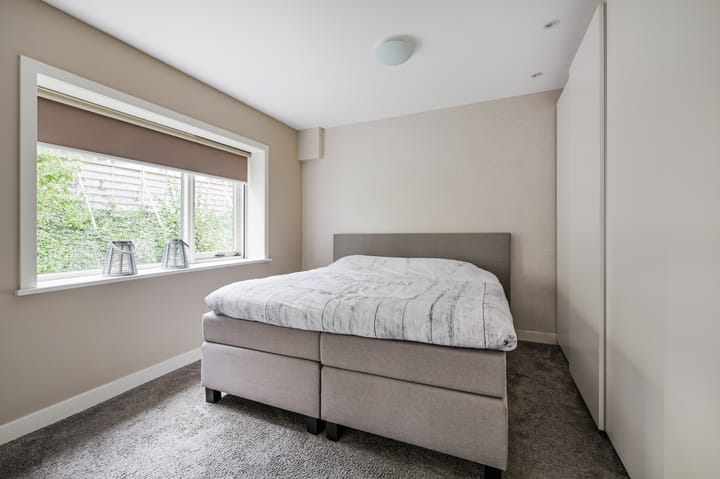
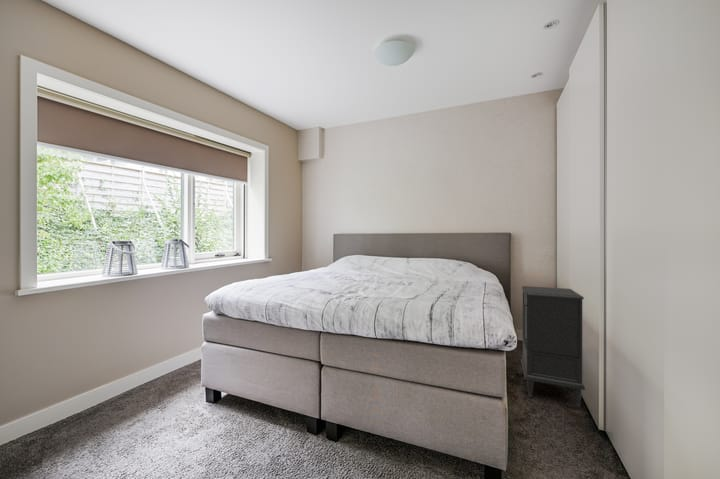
+ nightstand (549, 341)
